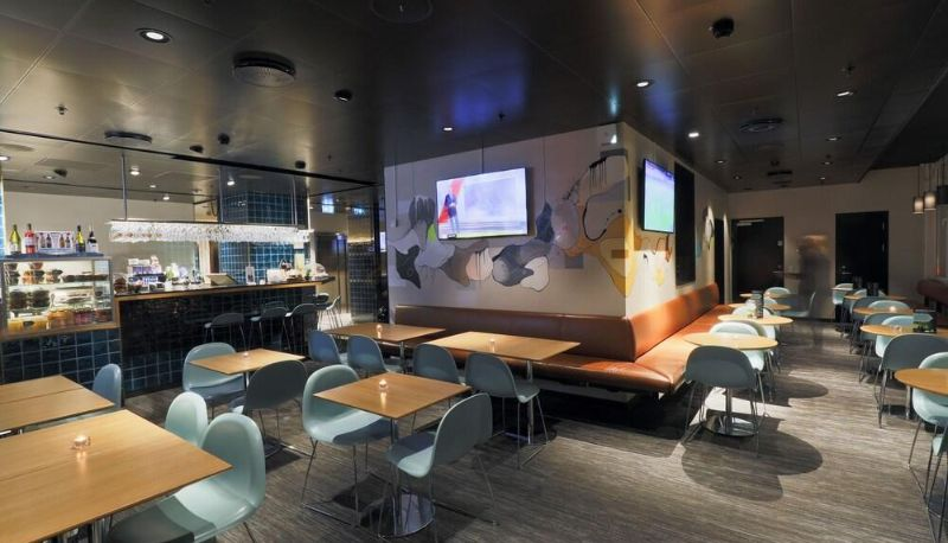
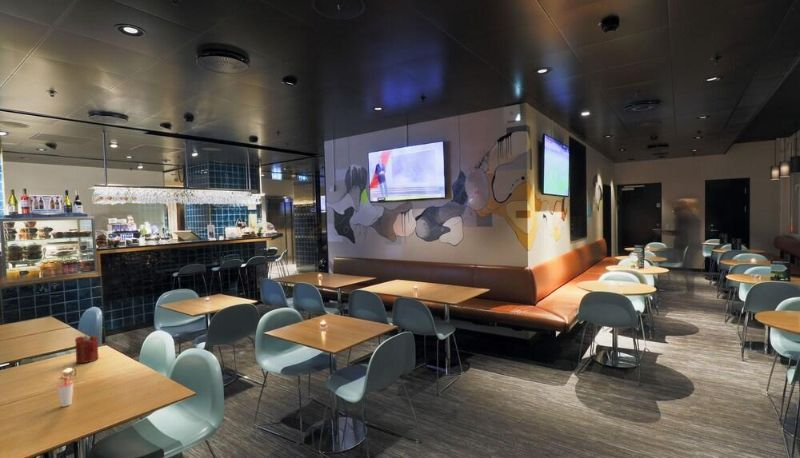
+ candle (86, 347)
+ cup (65, 391)
